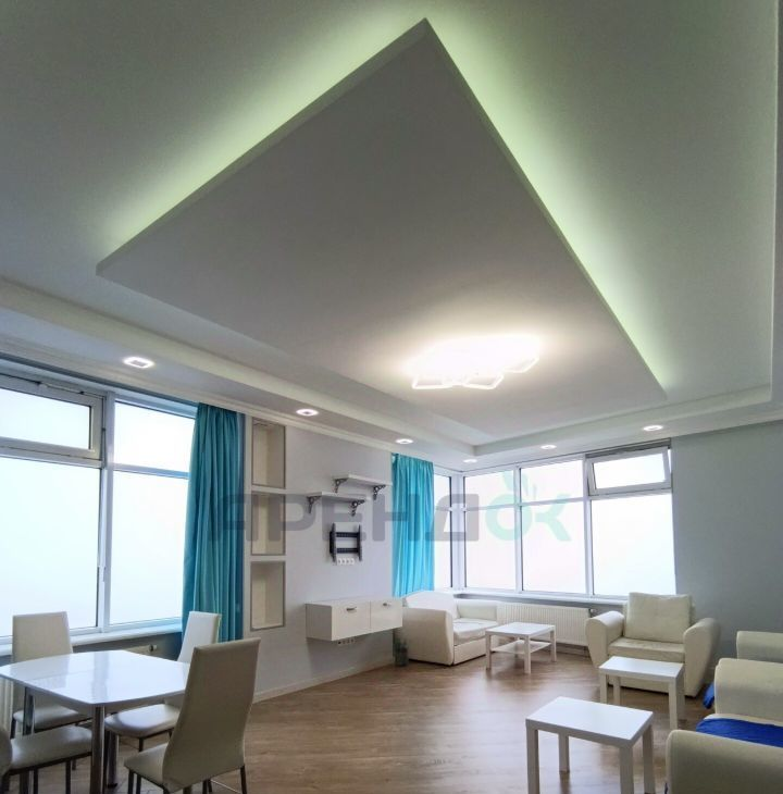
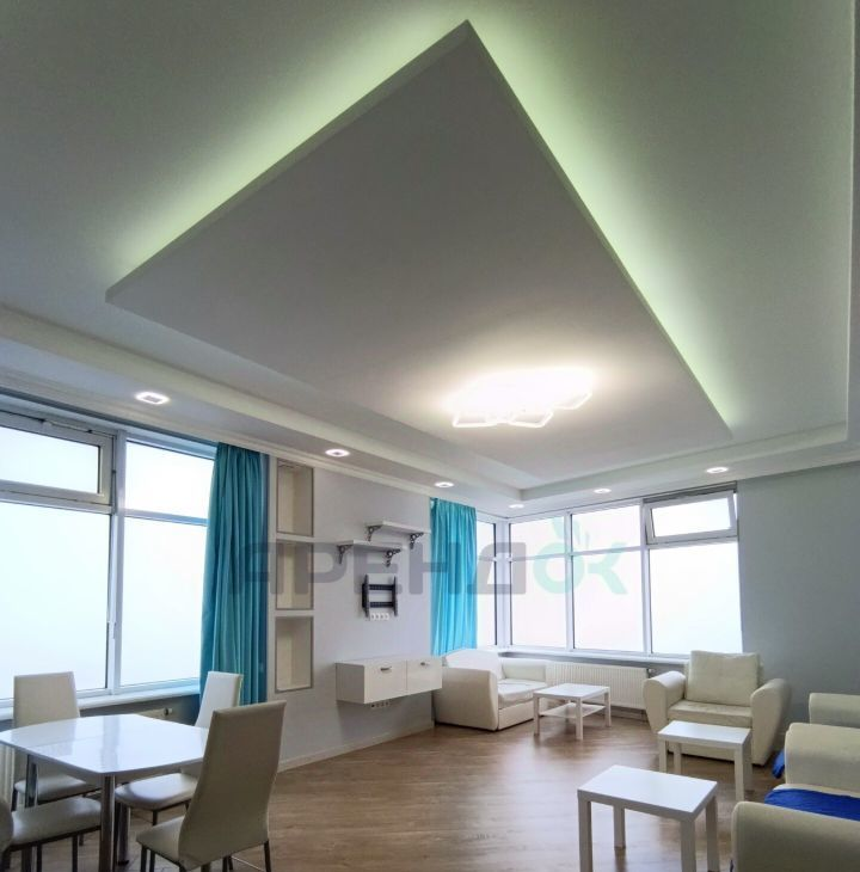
- potted plant (399, 648)
